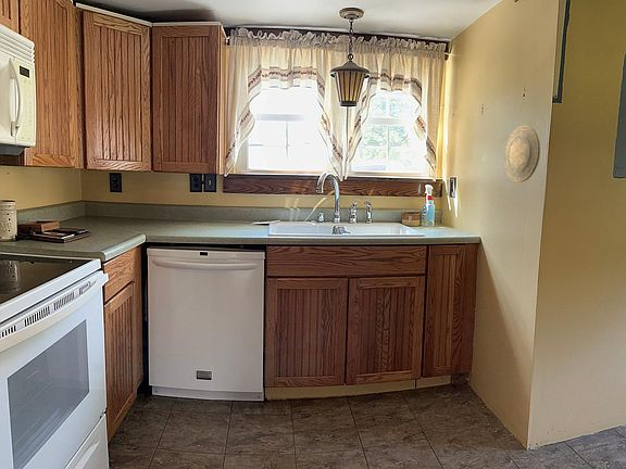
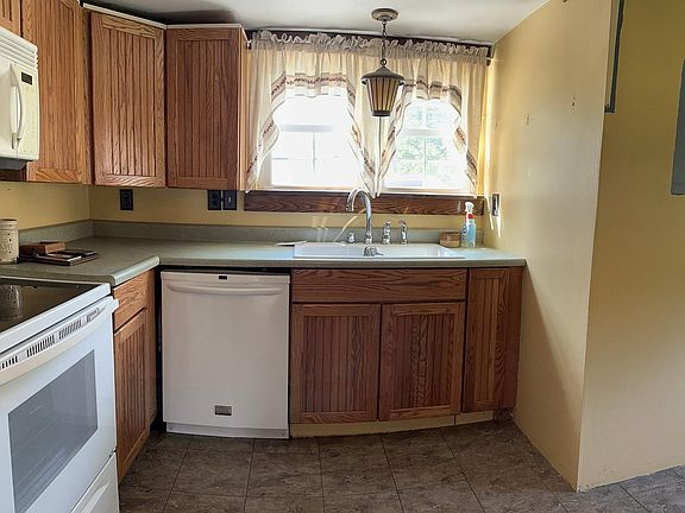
- decorative plate (518, 153)
